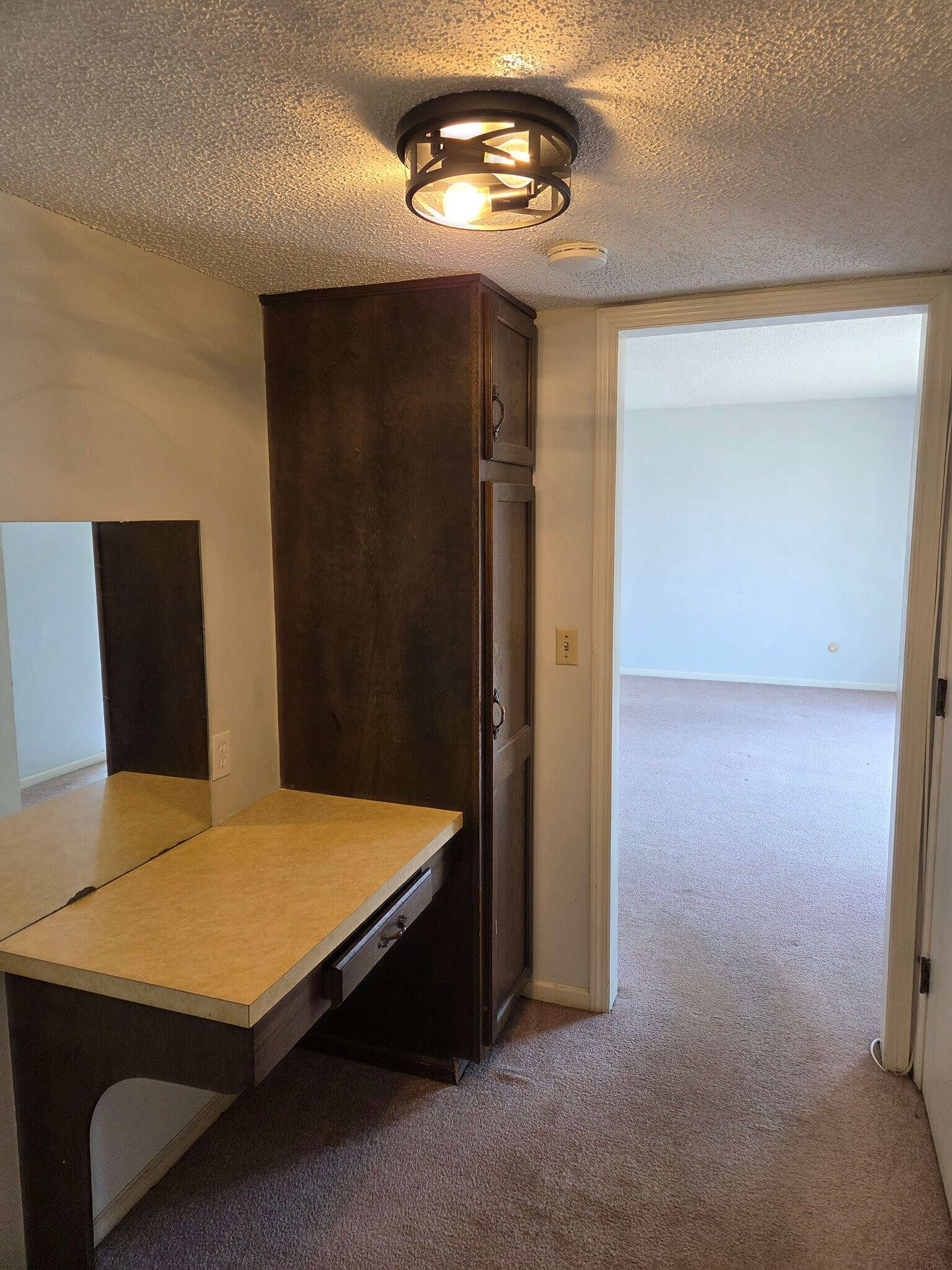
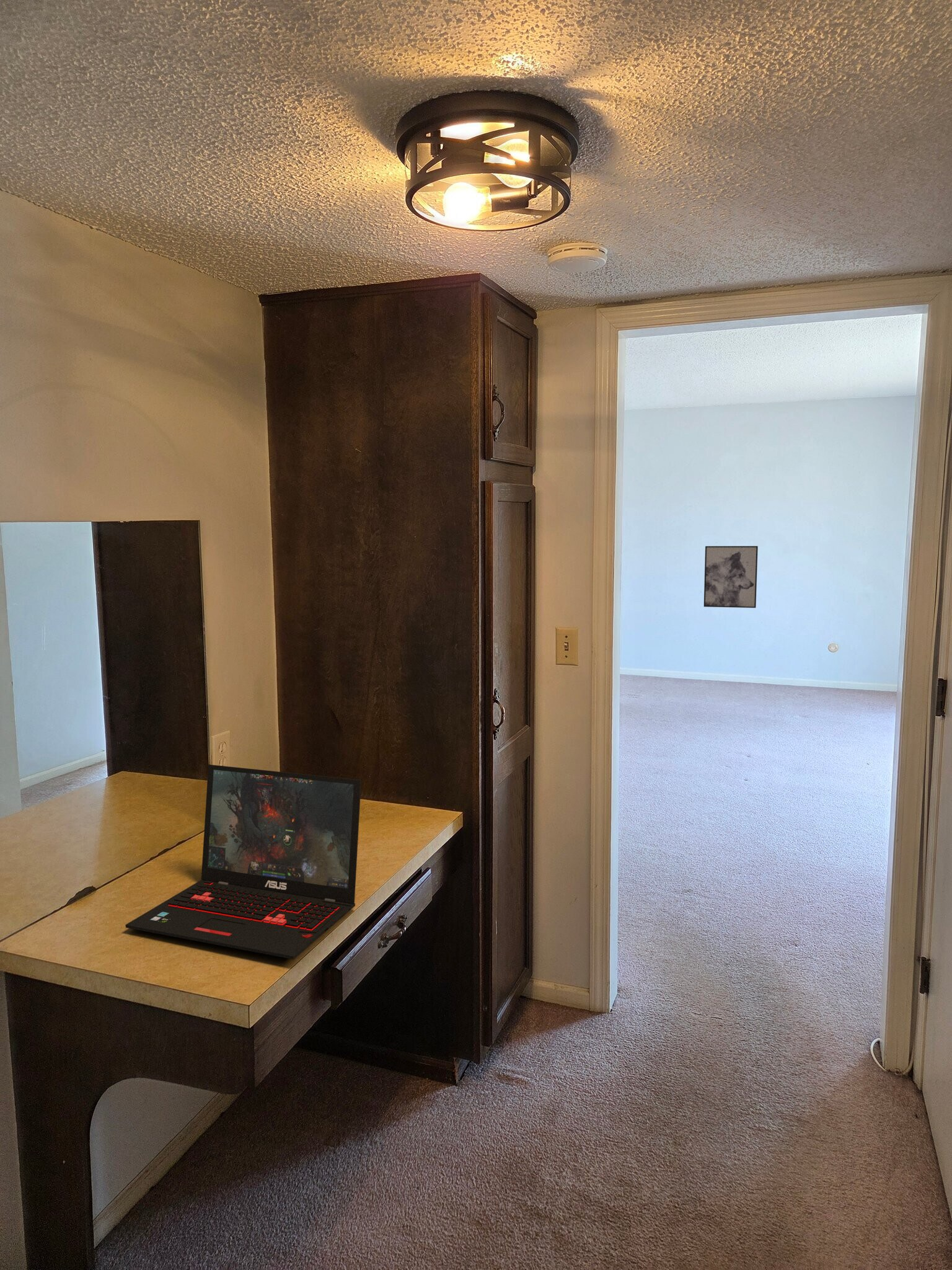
+ wall art (730, 577)
+ laptop (247, 853)
